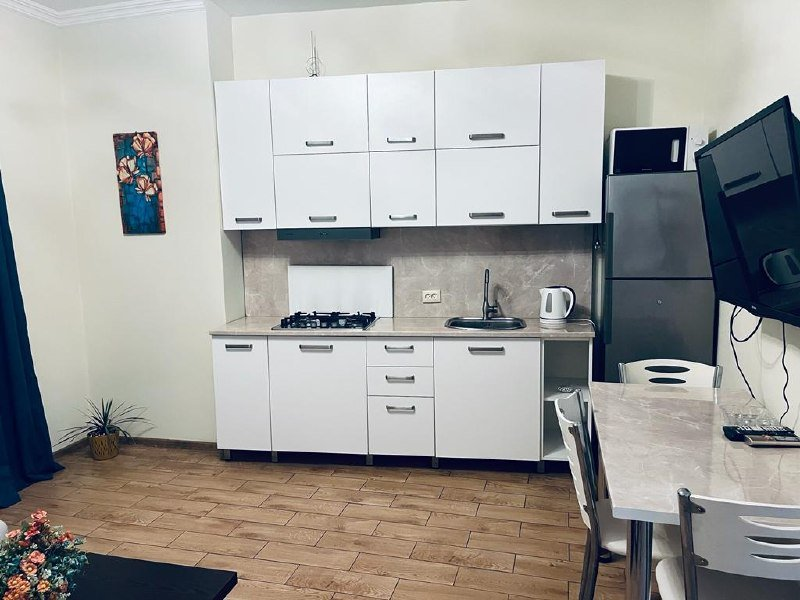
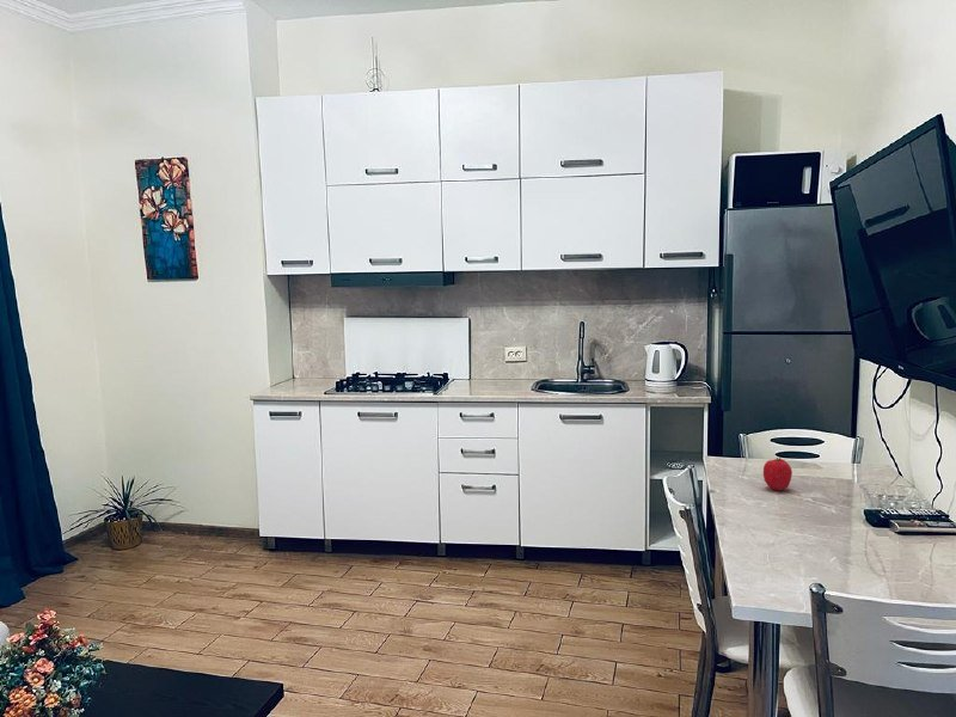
+ fruit (777, 472)
